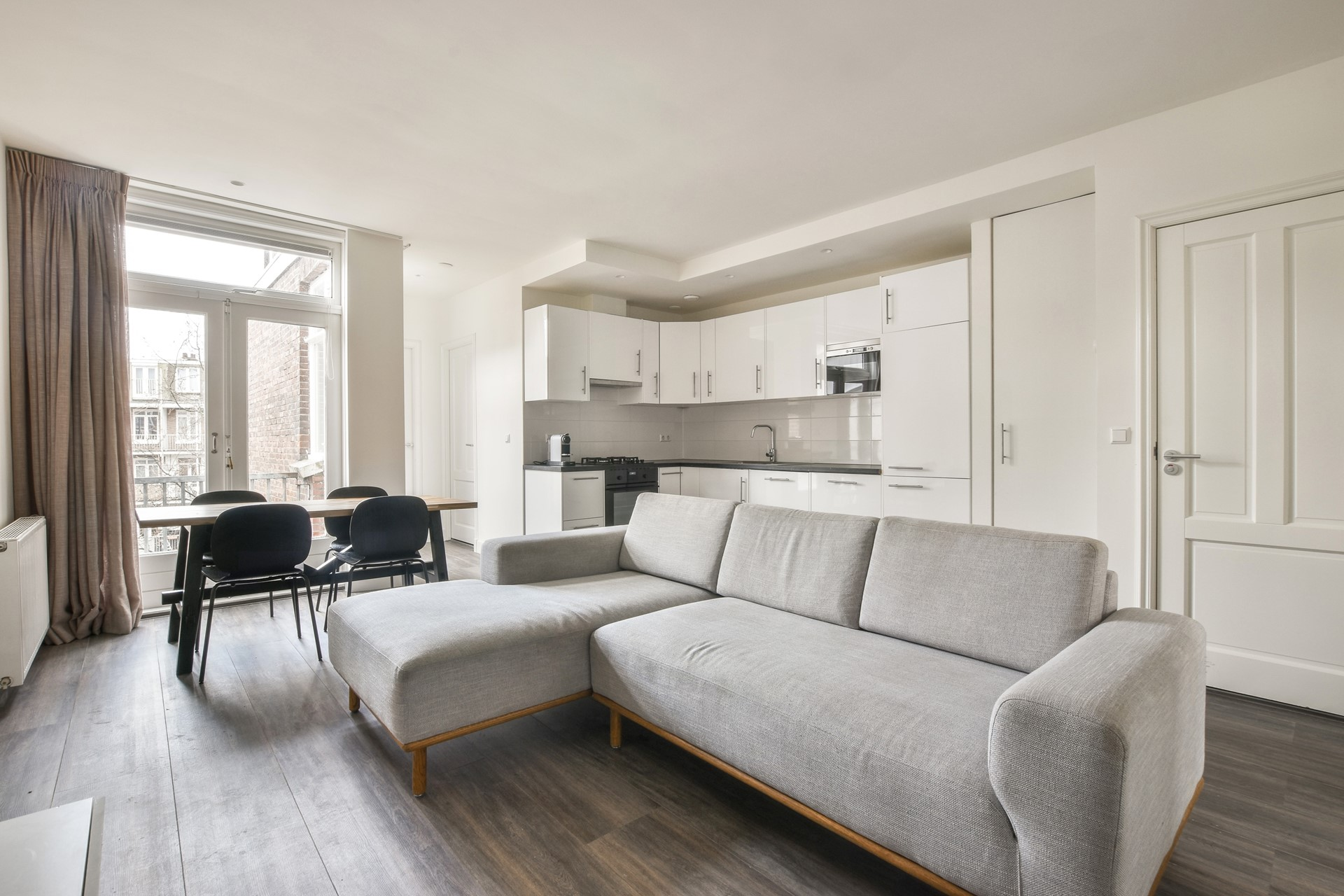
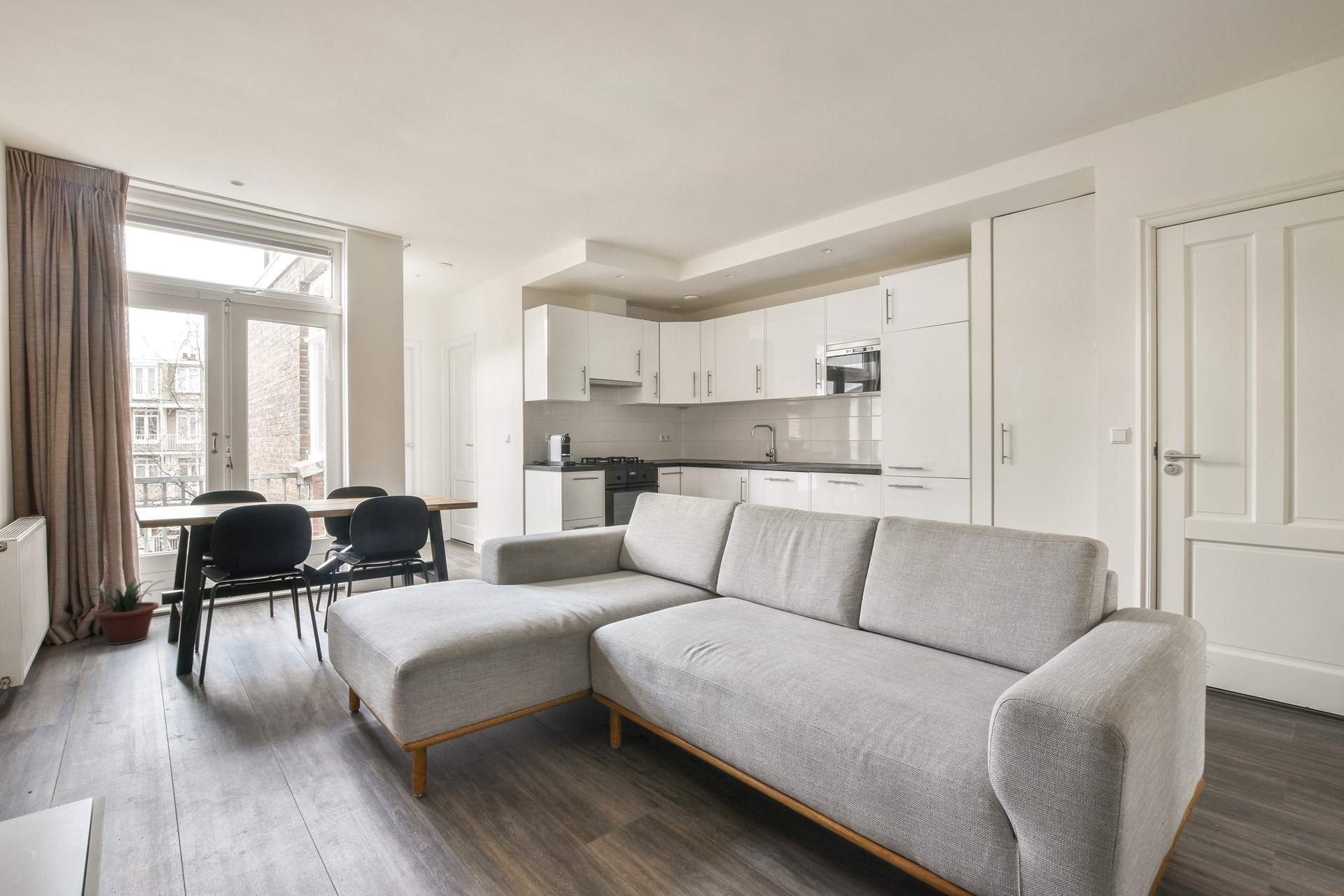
+ potted plant (123, 611)
